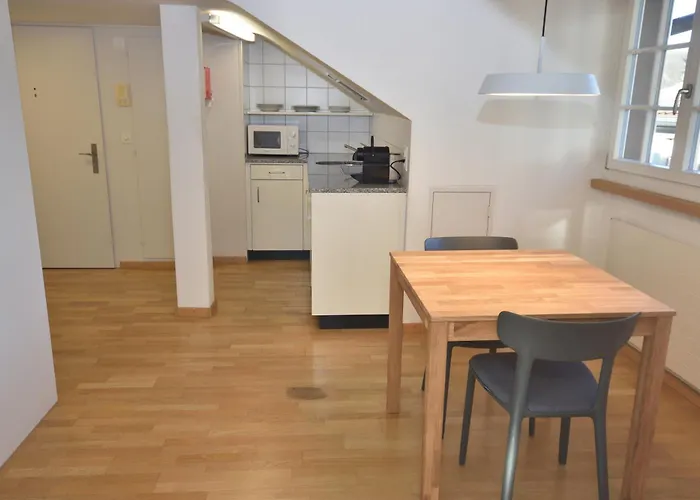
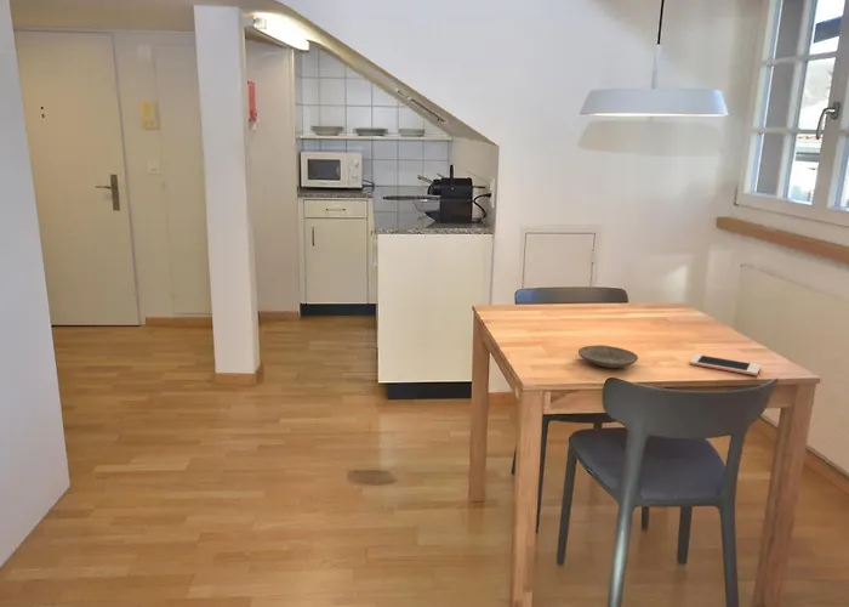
+ plate (606, 358)
+ cell phone (724, 364)
